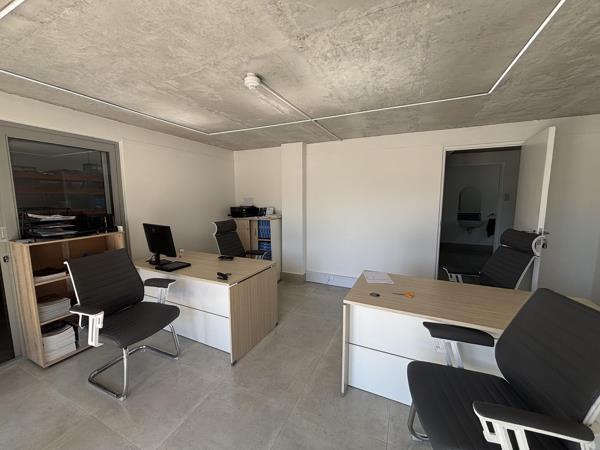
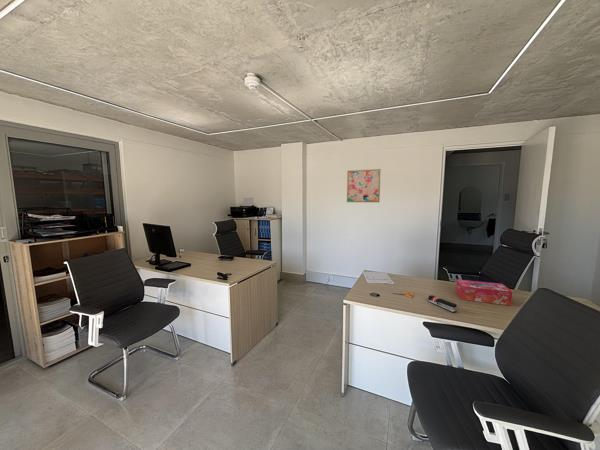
+ stapler (441, 302)
+ wall art (363, 186)
+ tissue box (482, 291)
